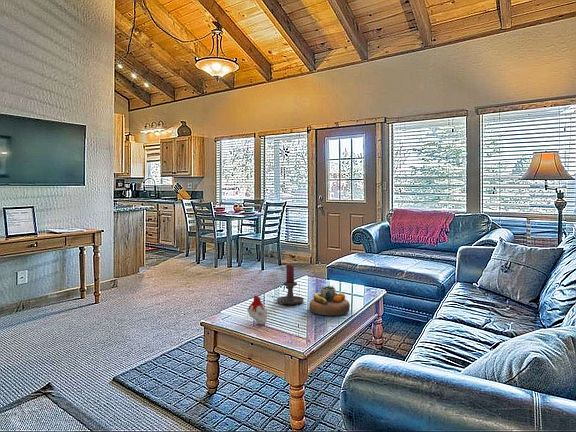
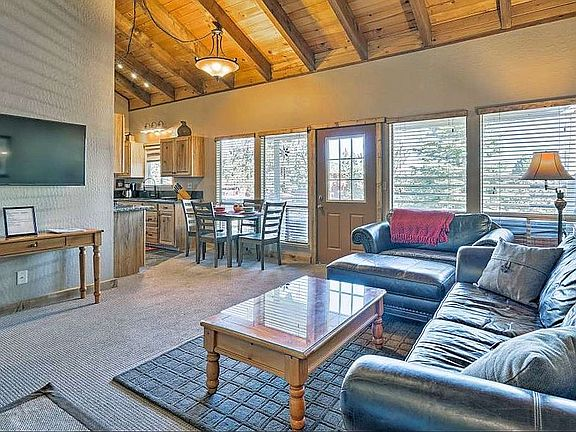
- candle holder (288, 283)
- candle (257, 309)
- decorative bowl (329, 298)
